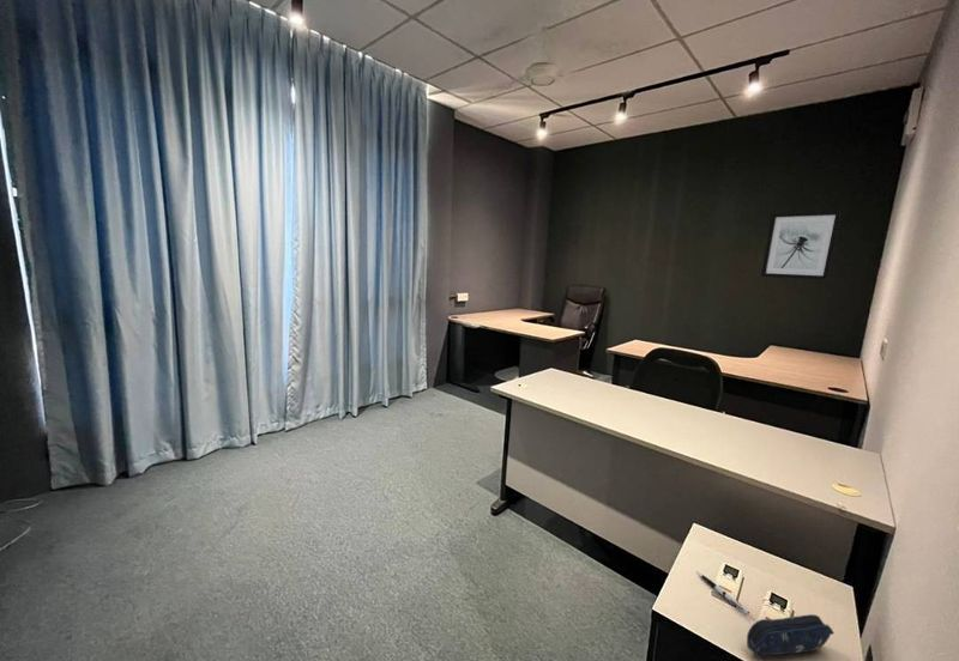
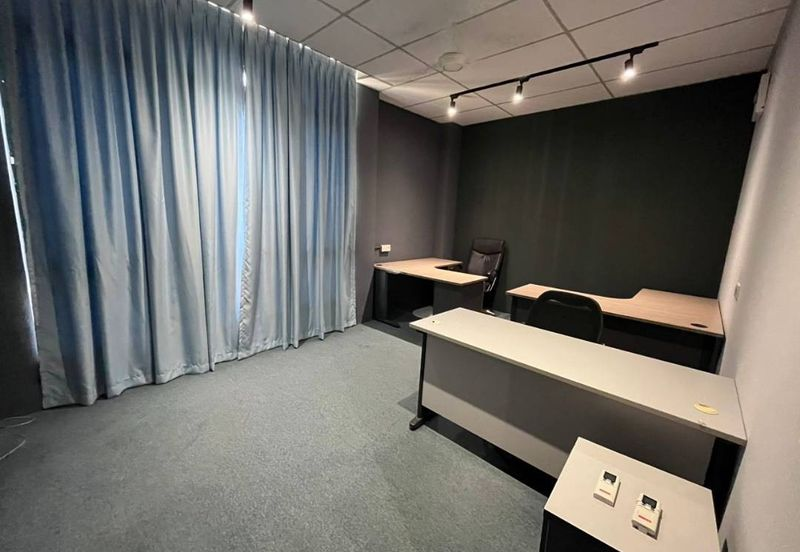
- pencil case (788, 635)
- pen (720, 590)
- wall art (798, 245)
